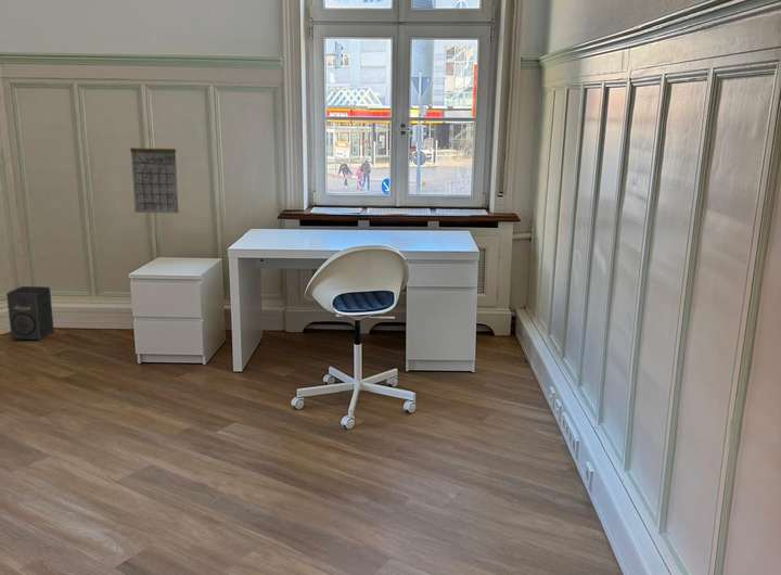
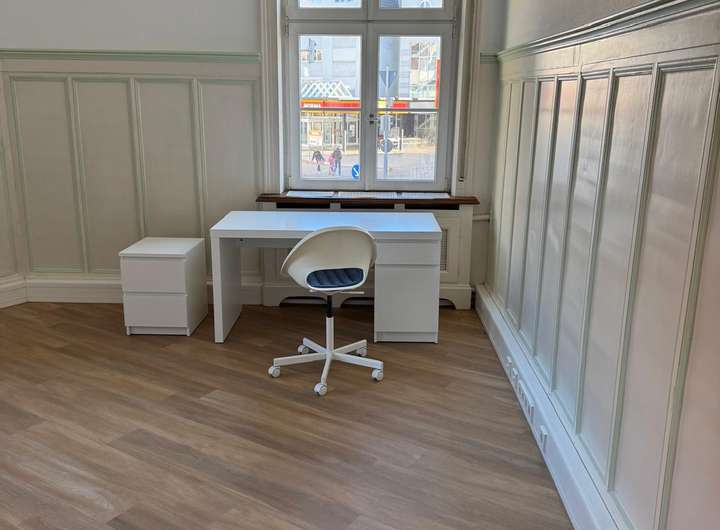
- calendar (154, 173)
- speaker (29, 312)
